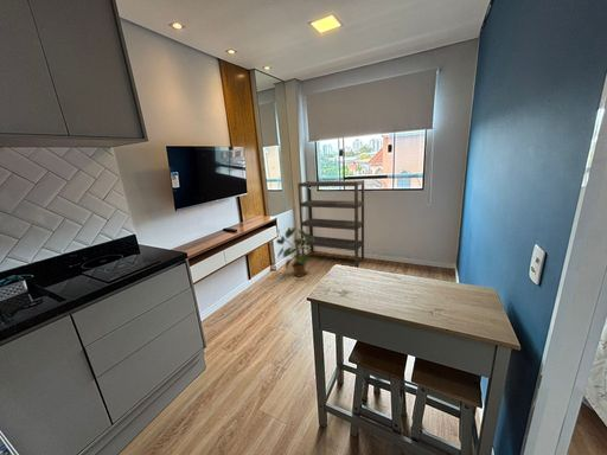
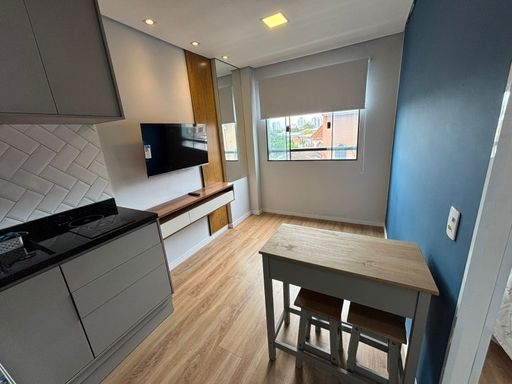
- house plant (294, 250)
- shelving unit (331, 222)
